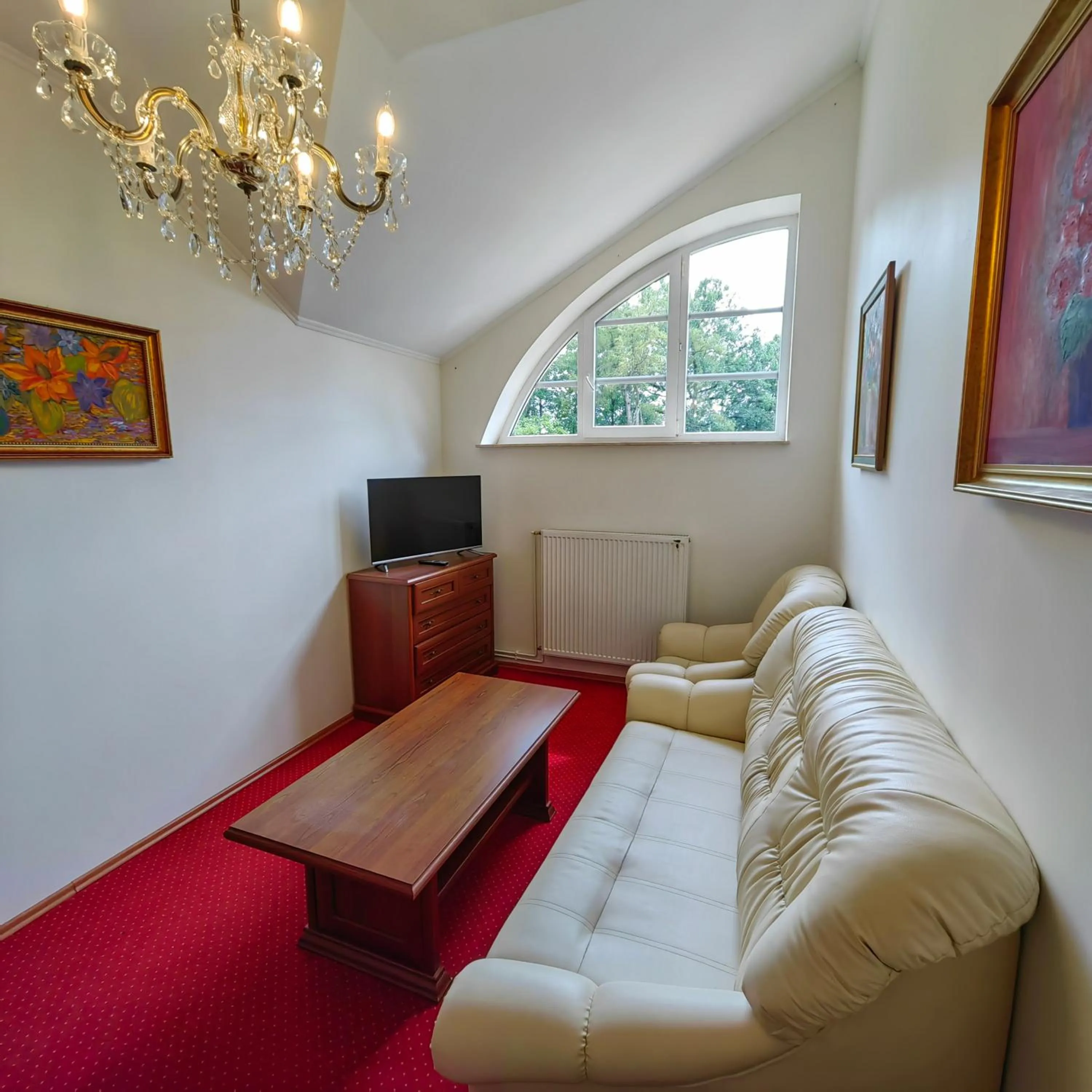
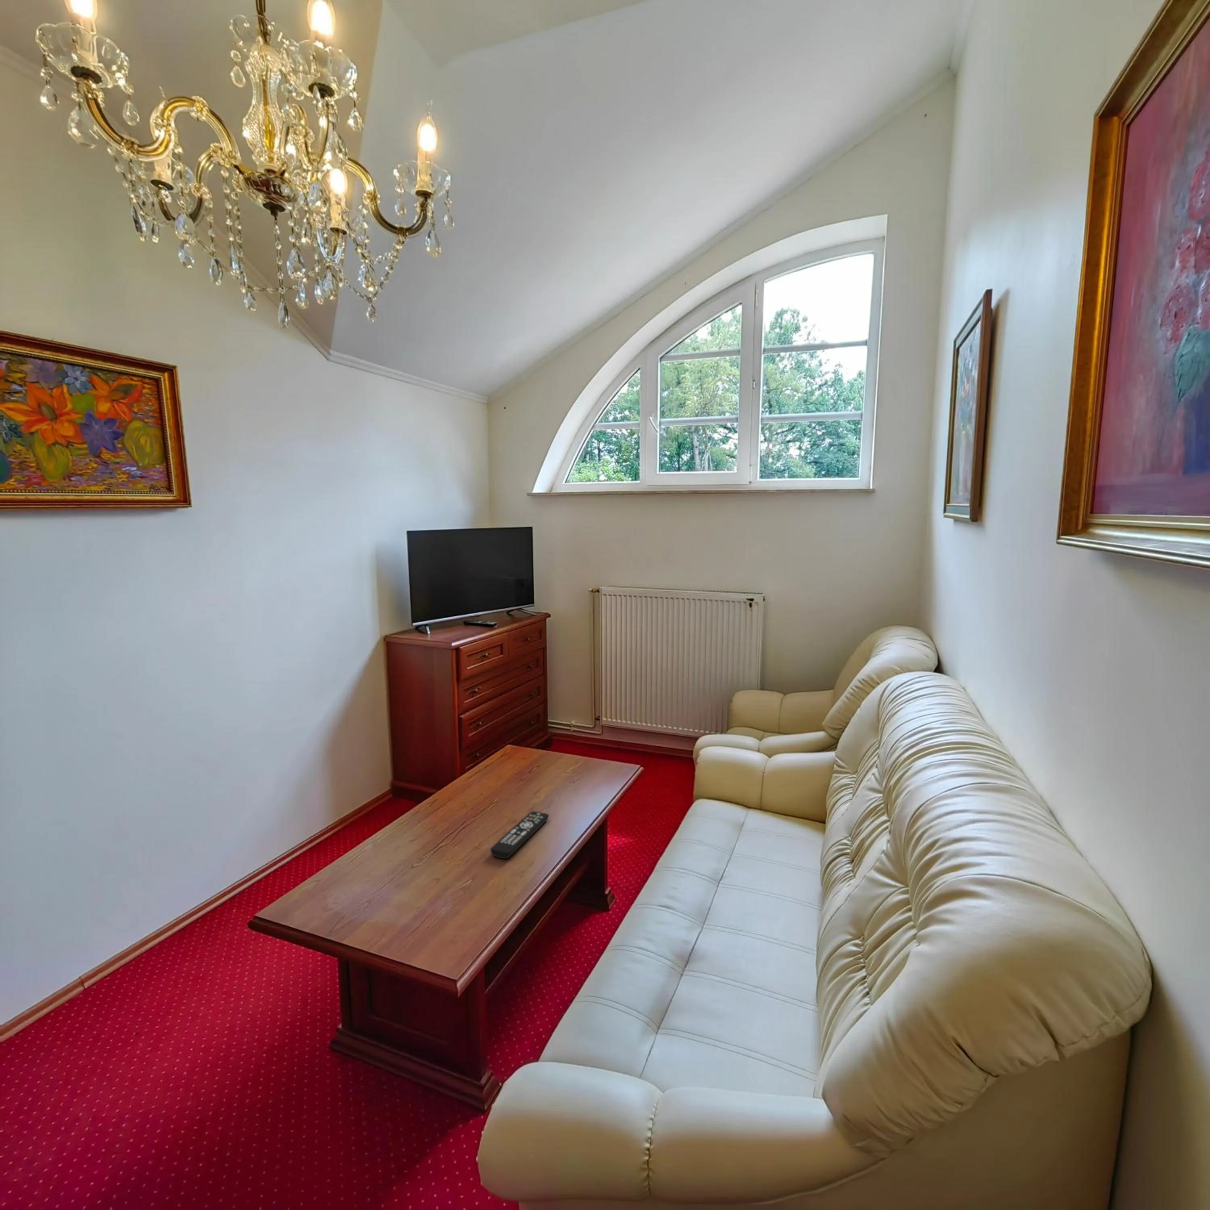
+ remote control (521, 833)
